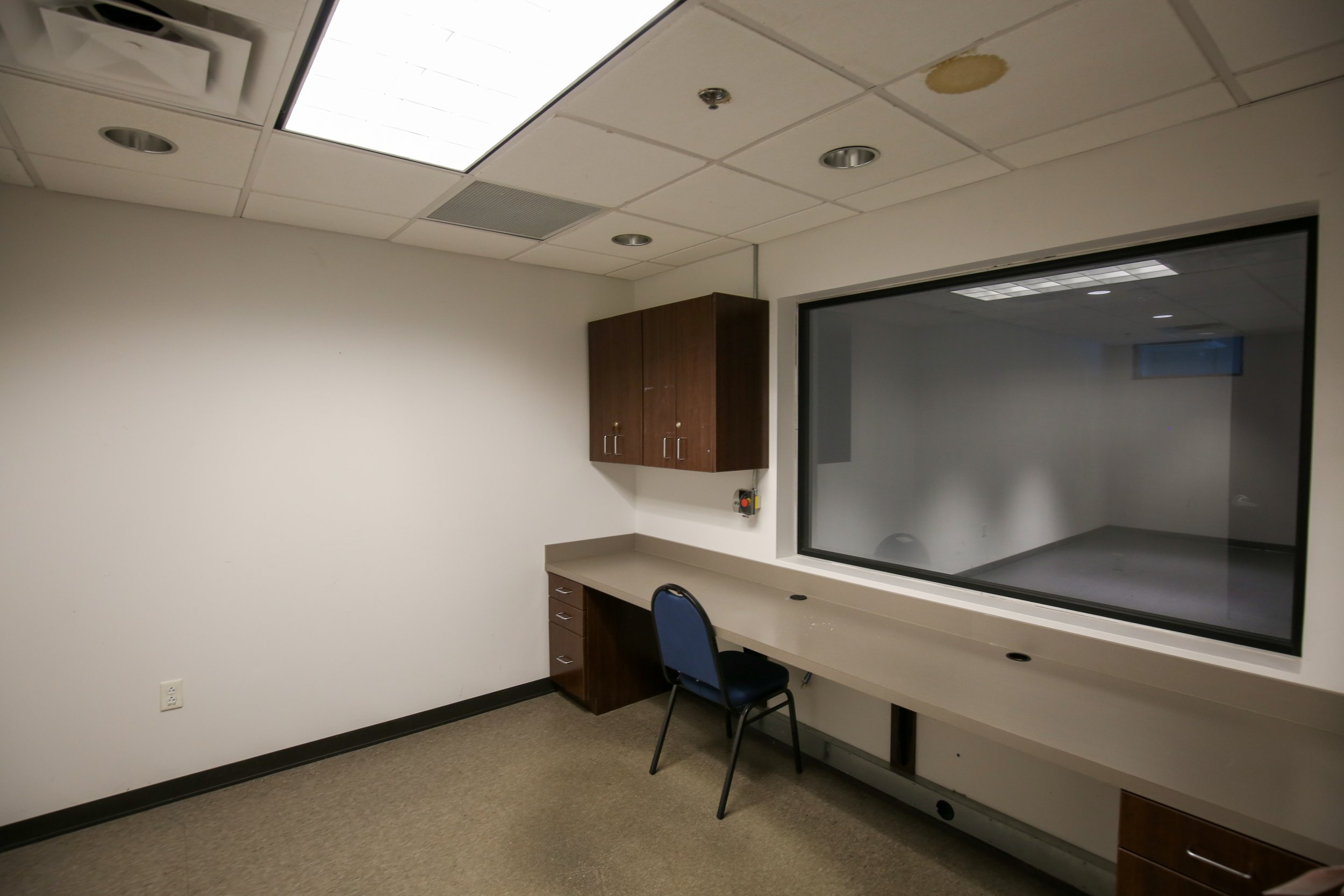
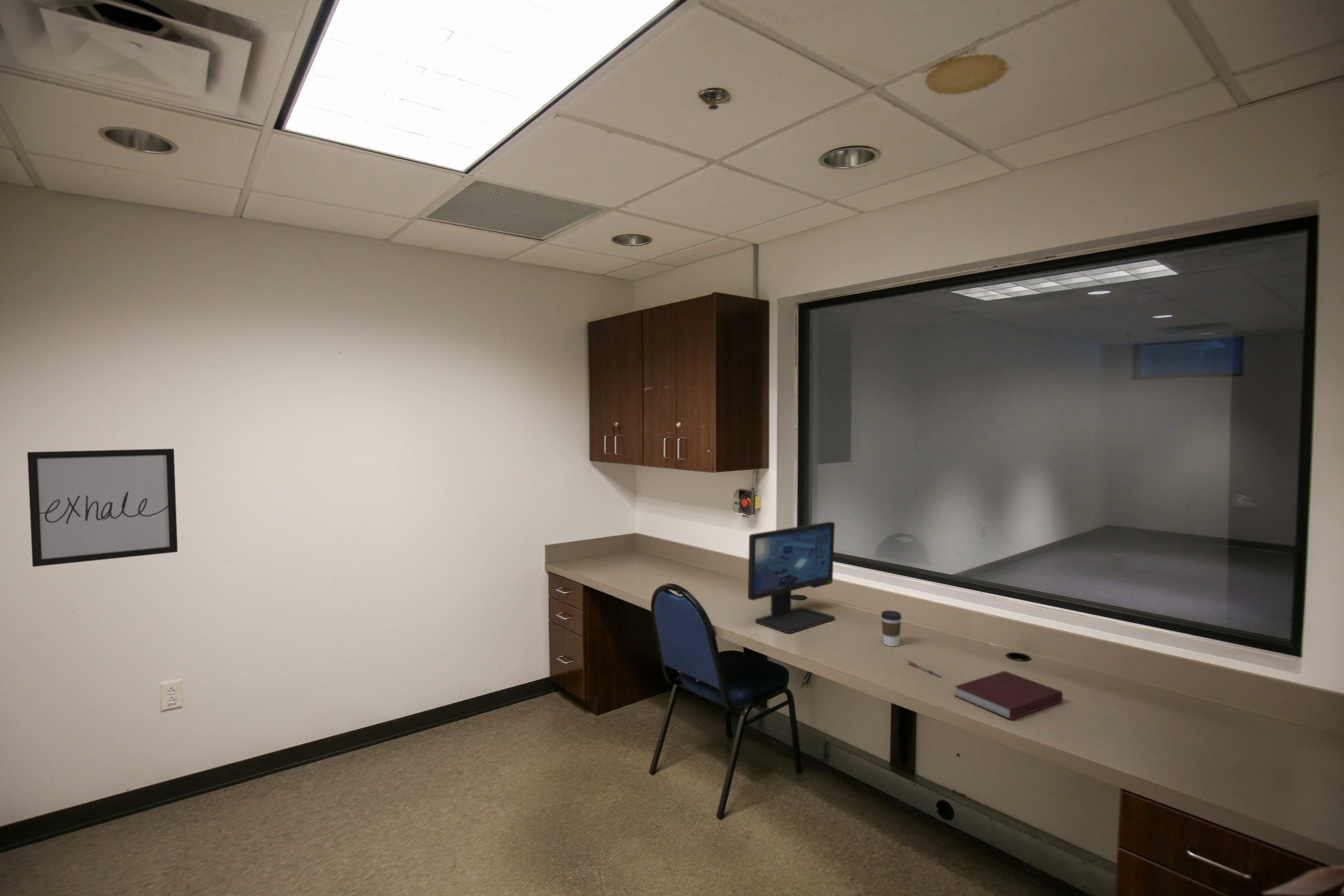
+ coffee cup (891, 628)
+ notebook (1007, 693)
+ wall art (106, 505)
+ computer monitor (792, 574)
+ pen (924, 668)
